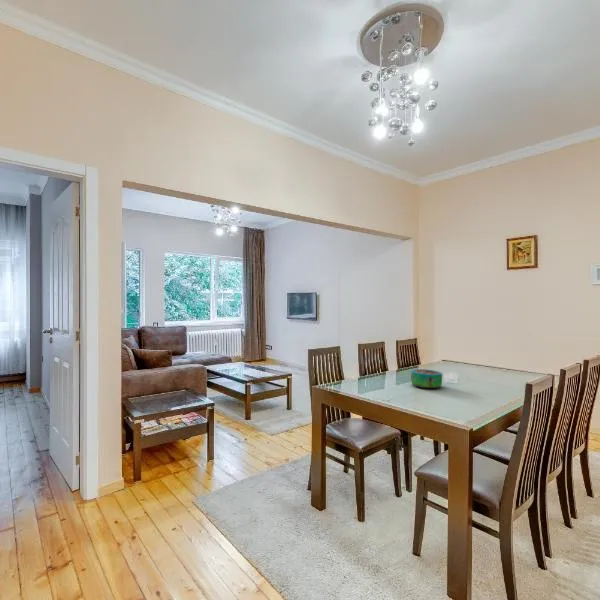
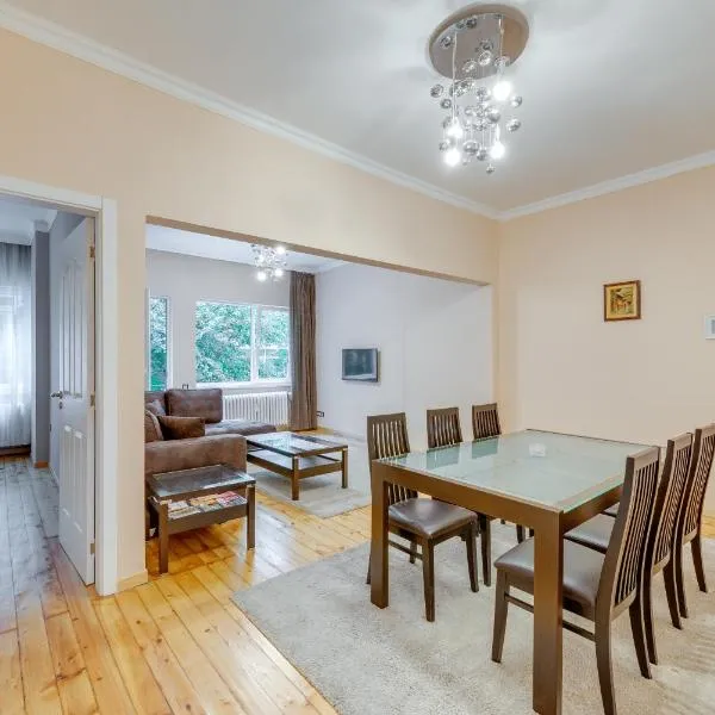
- decorative bowl (426, 378)
